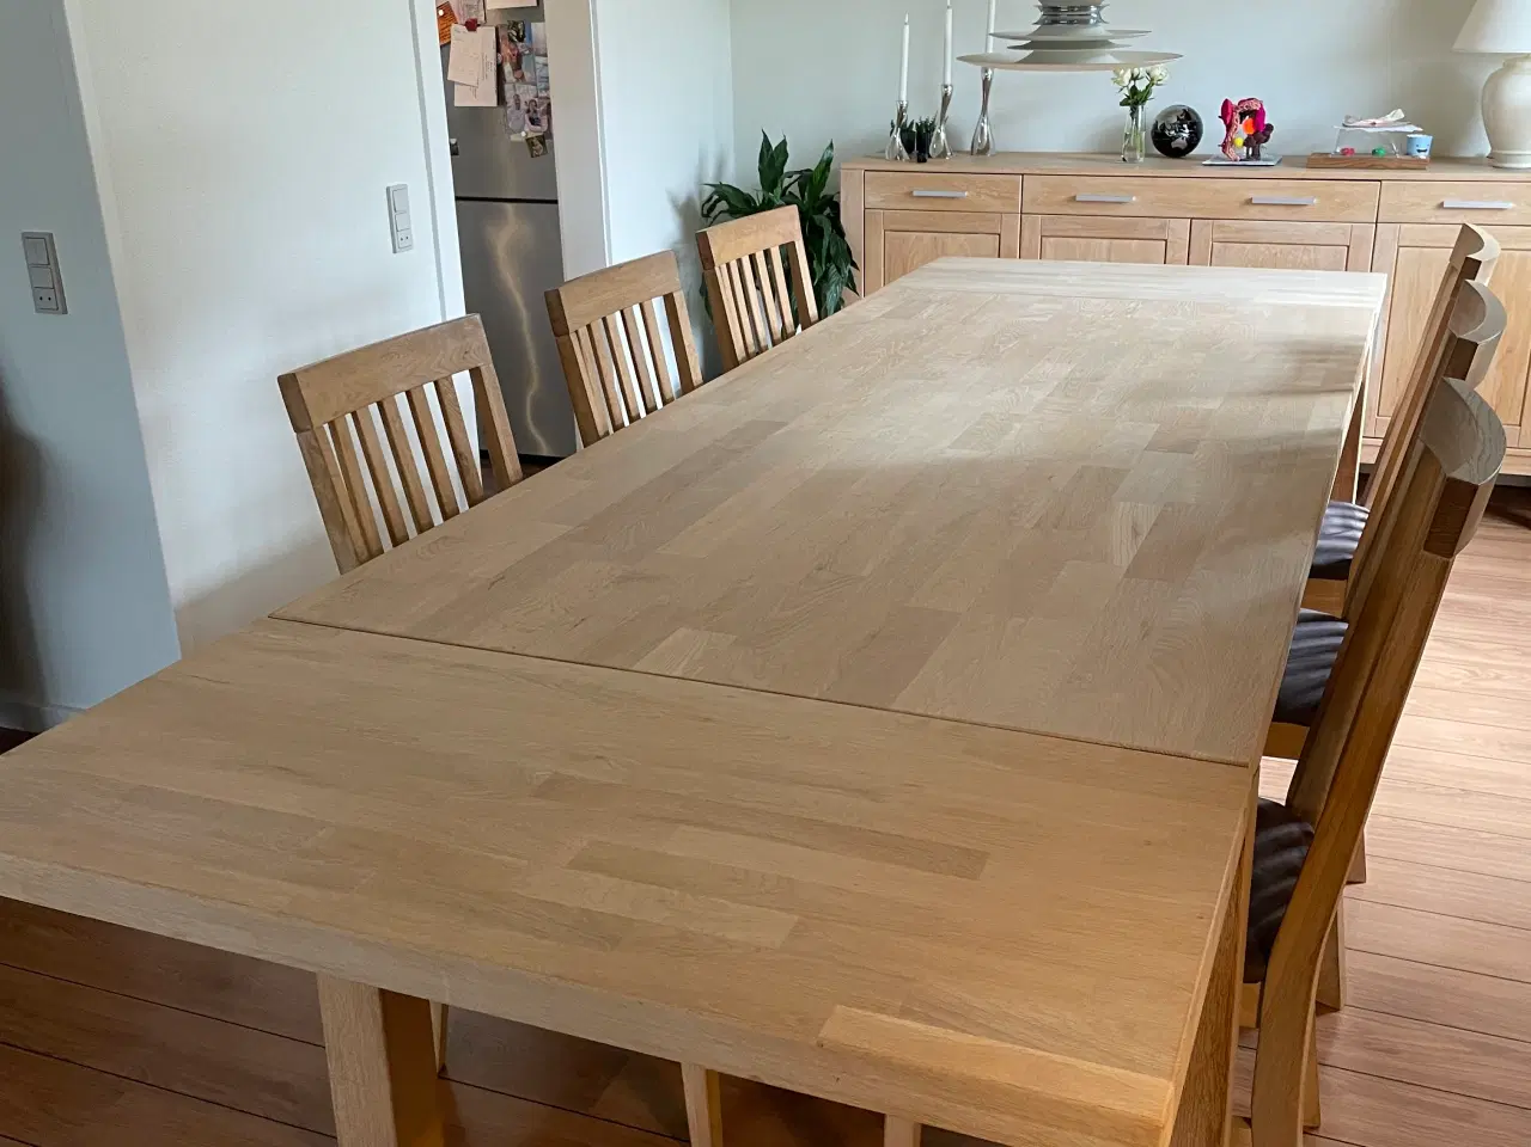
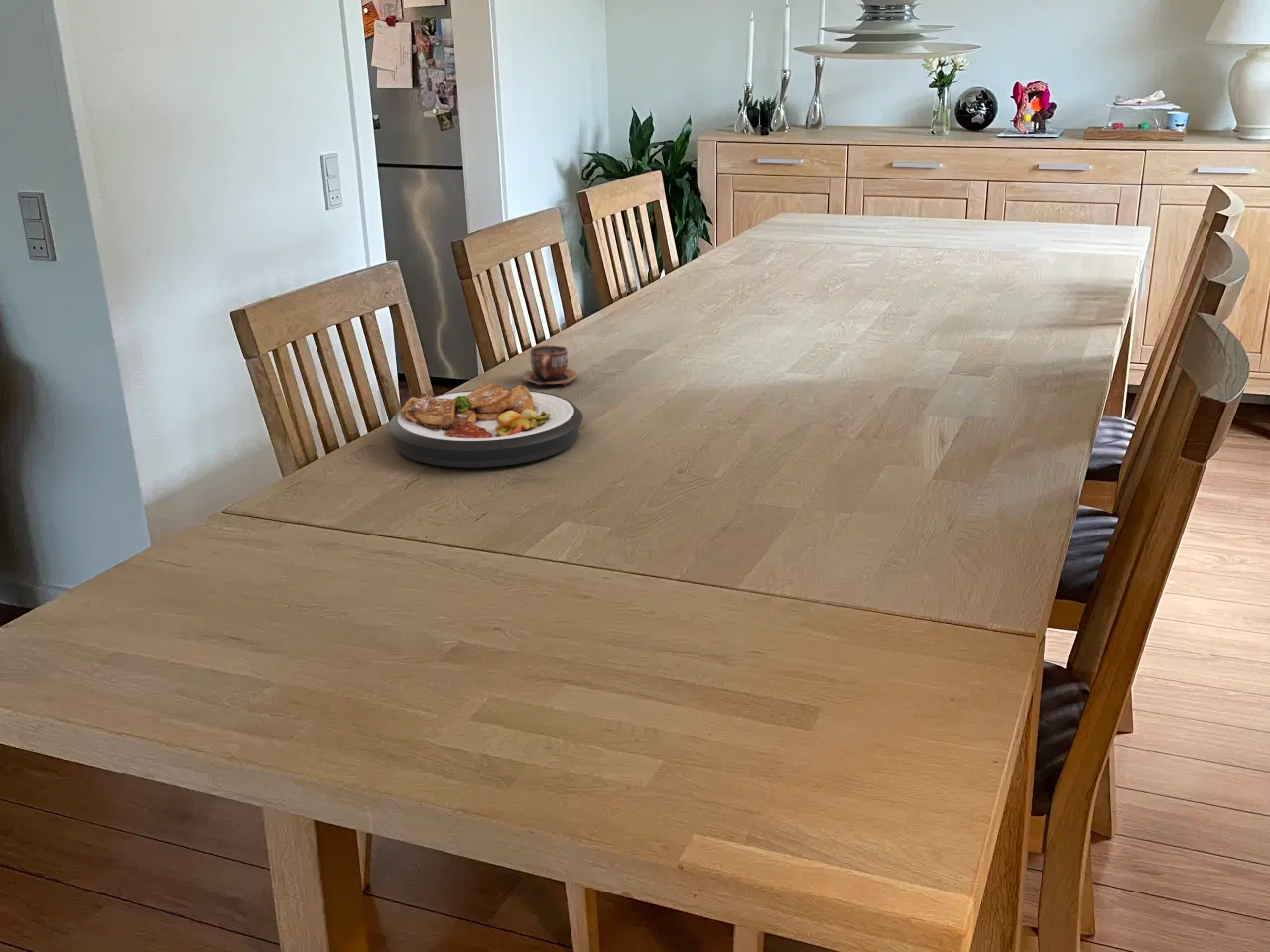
+ plate (486, 417)
+ cup (548, 365)
